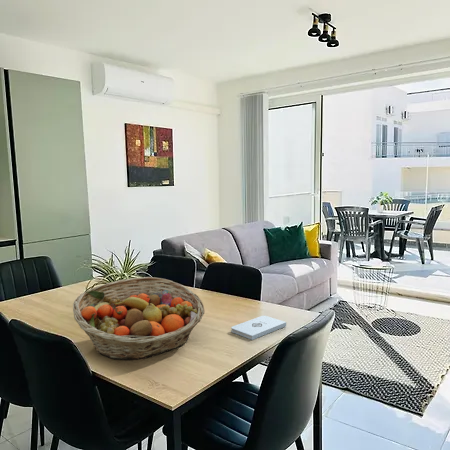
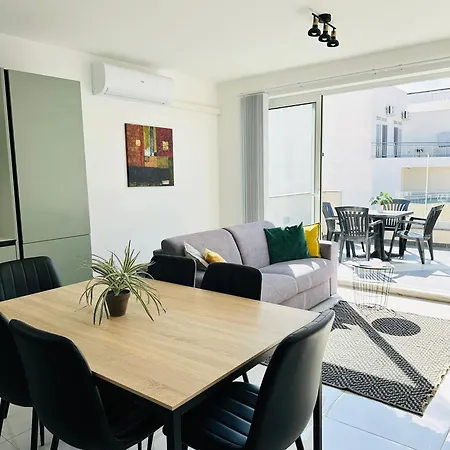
- fruit basket (141, 315)
- notepad (258, 326)
